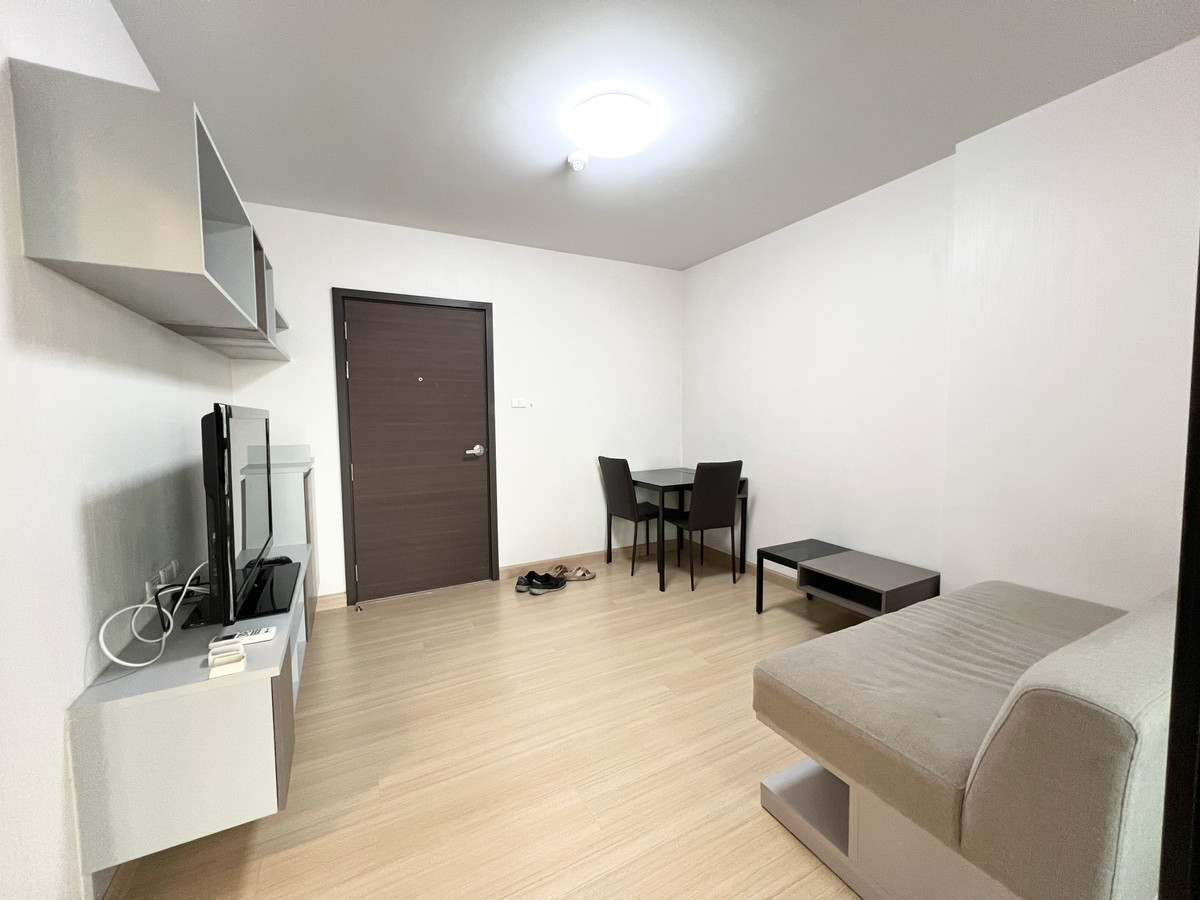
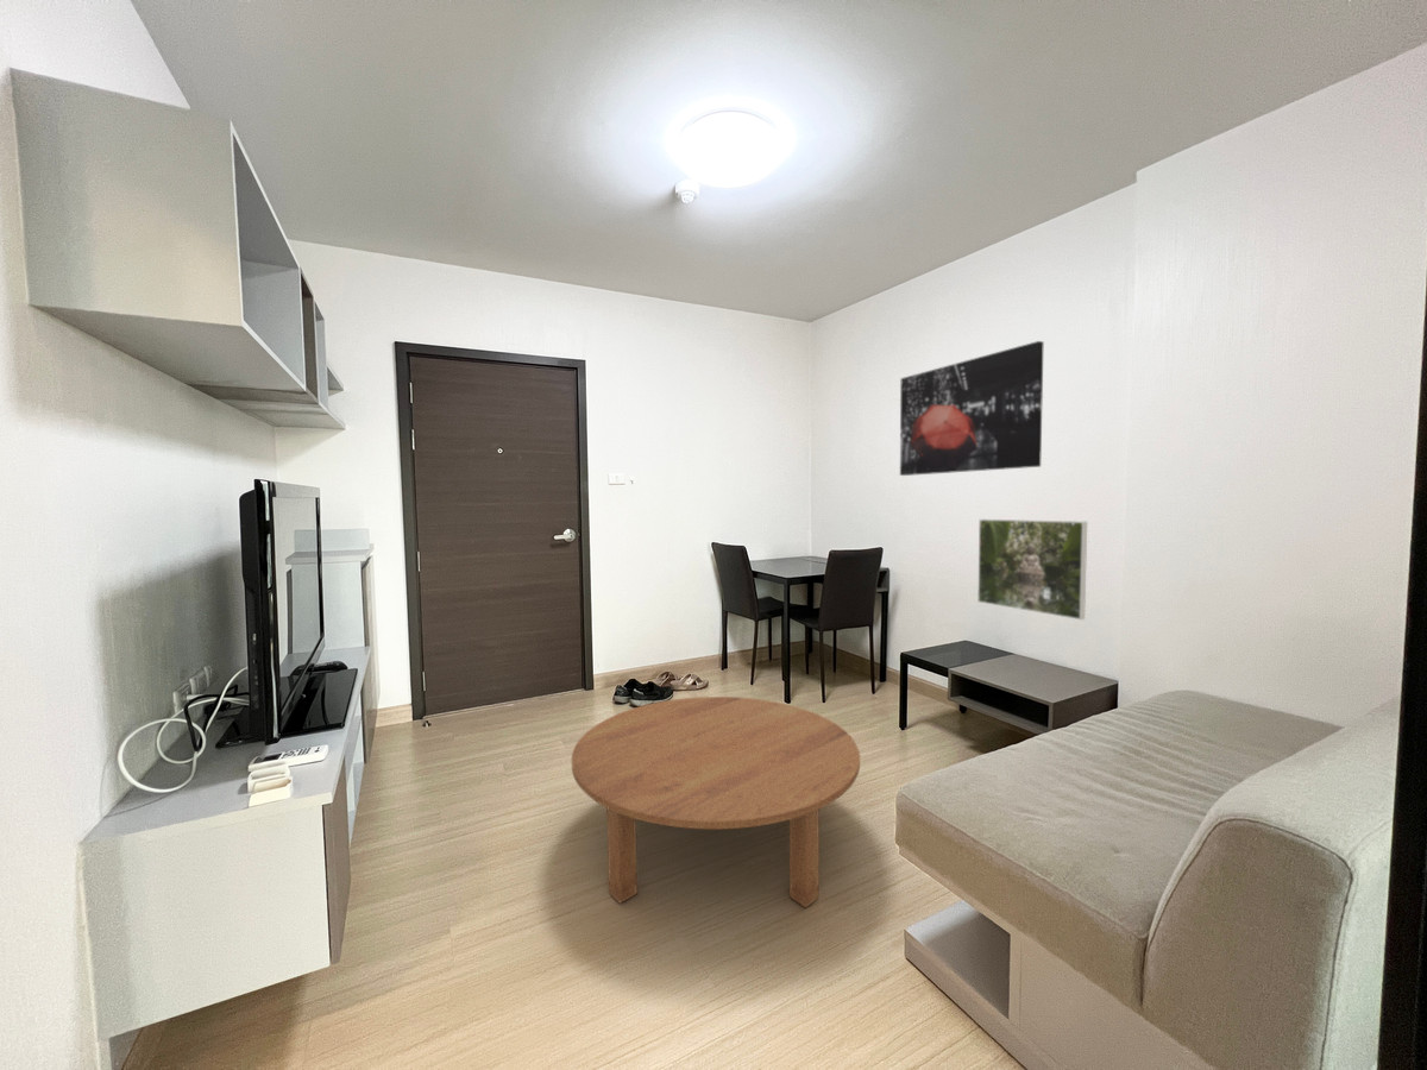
+ coffee table (716, 793)
+ wall art (962, 416)
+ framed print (1027, 565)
